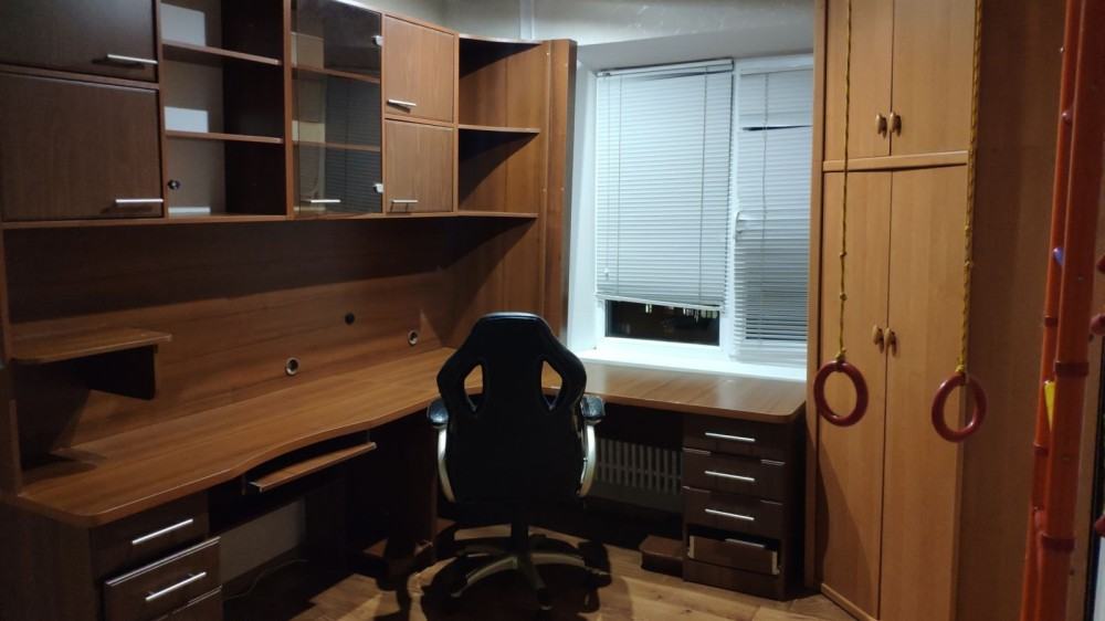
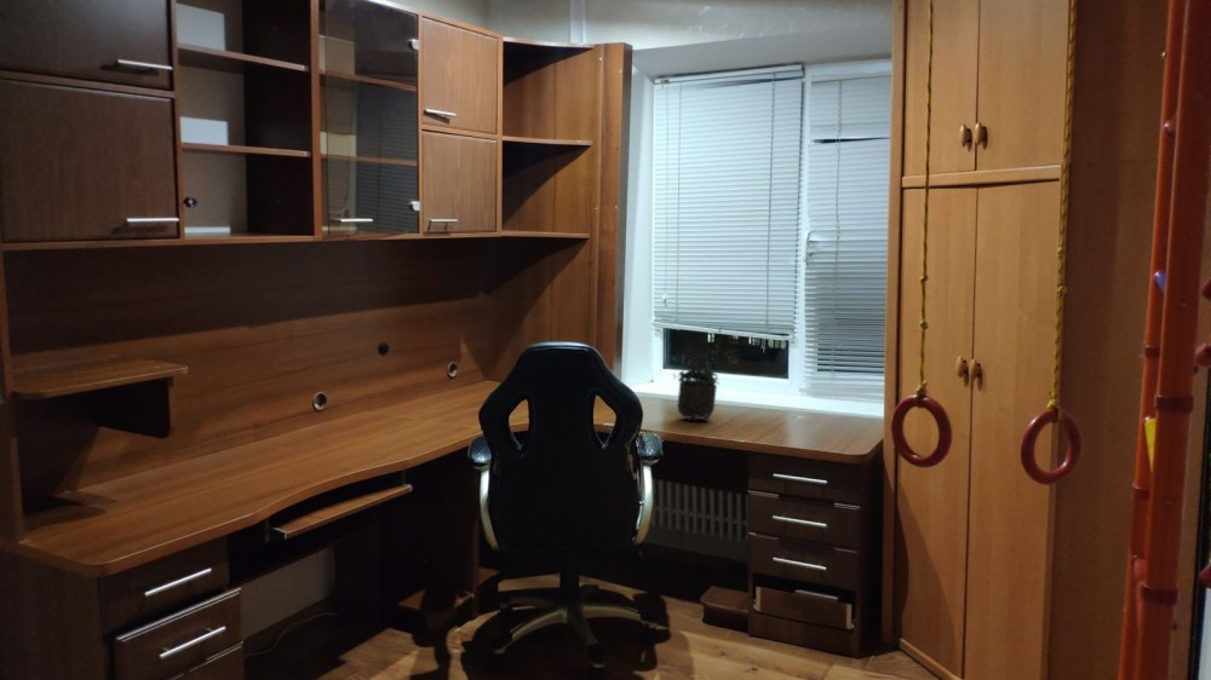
+ potted plant (702, 373)
